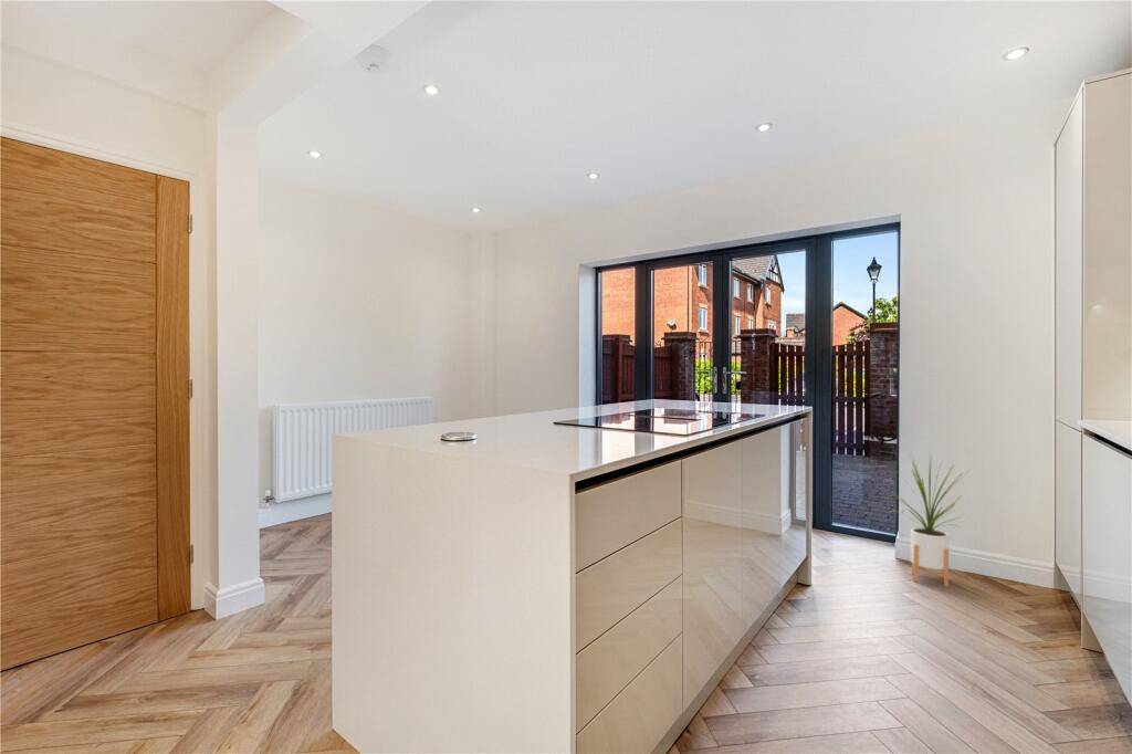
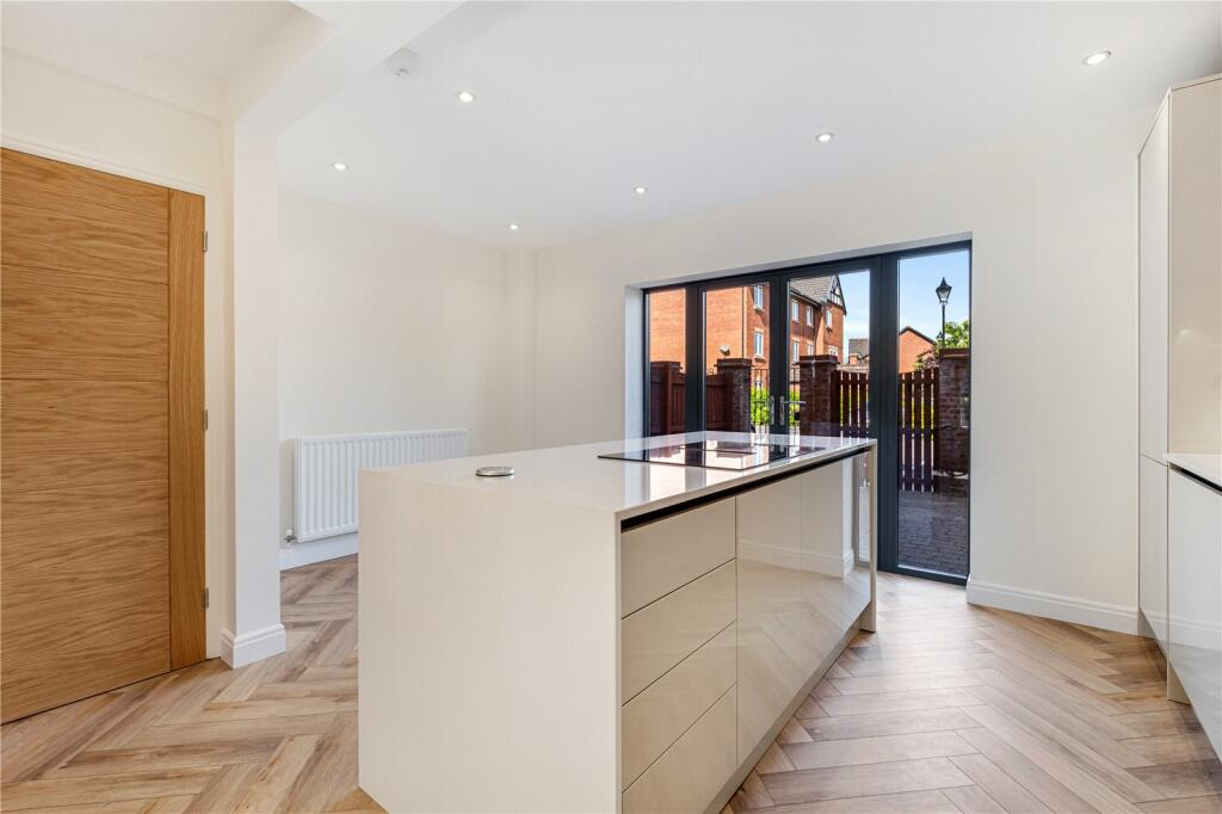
- house plant (930, 516)
